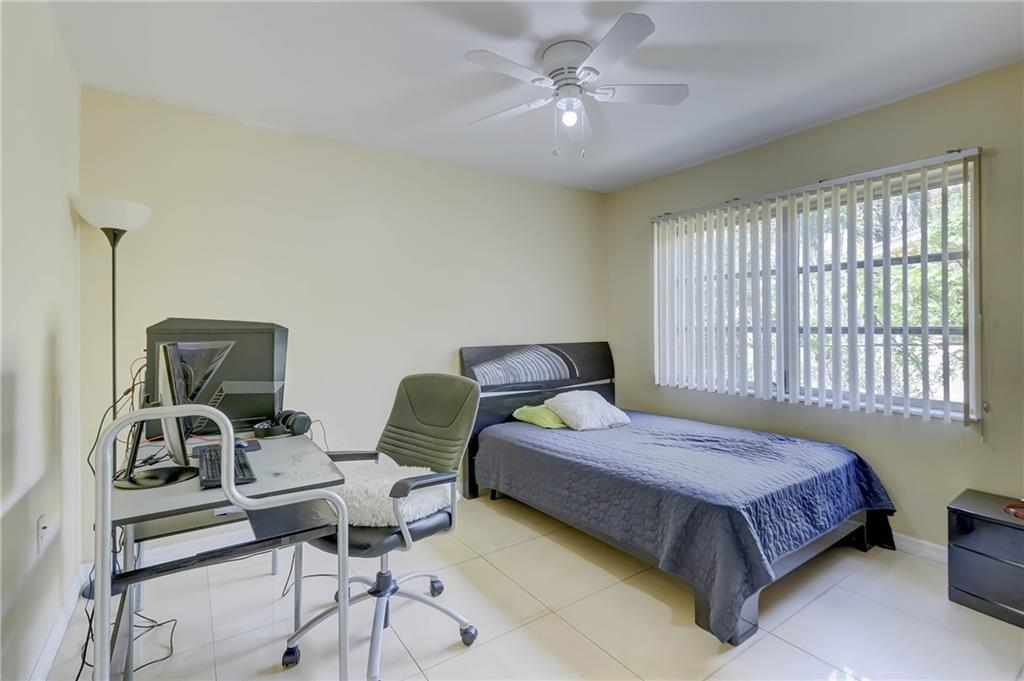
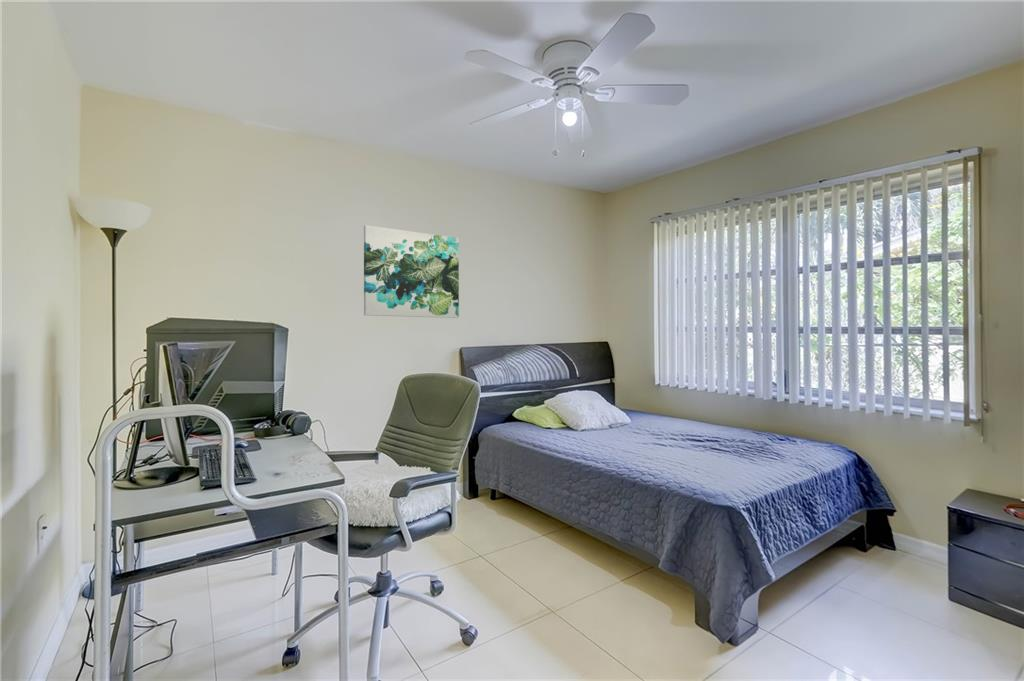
+ wall art (413, 274)
